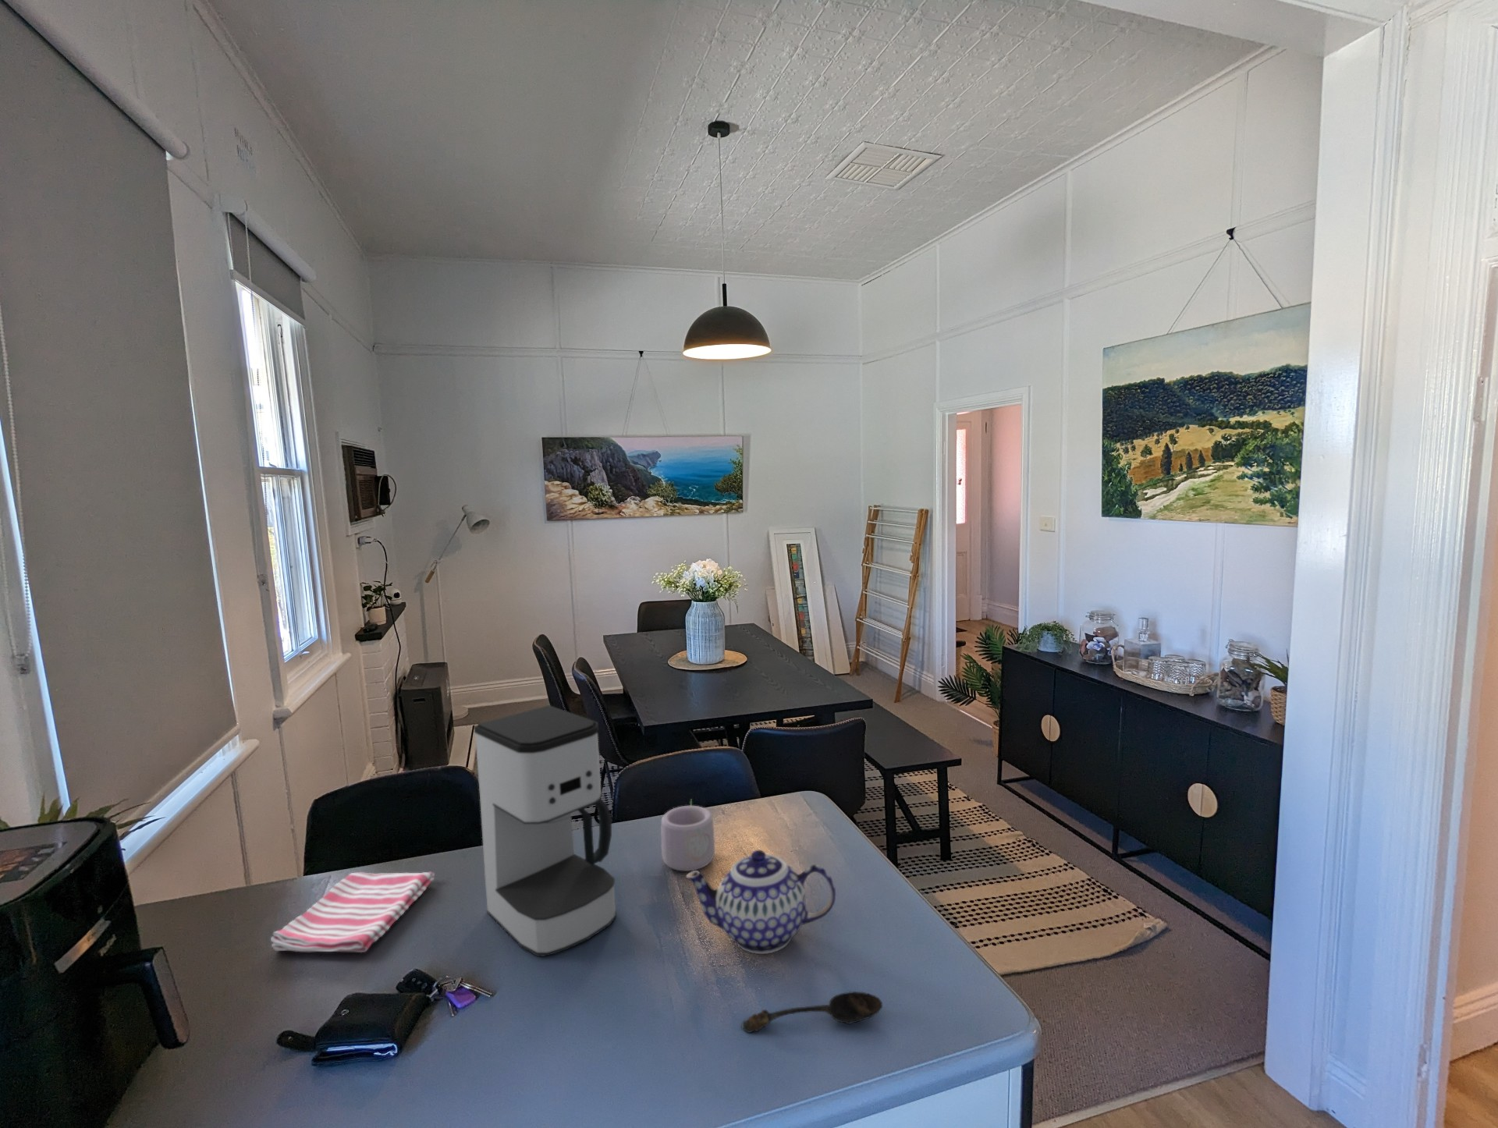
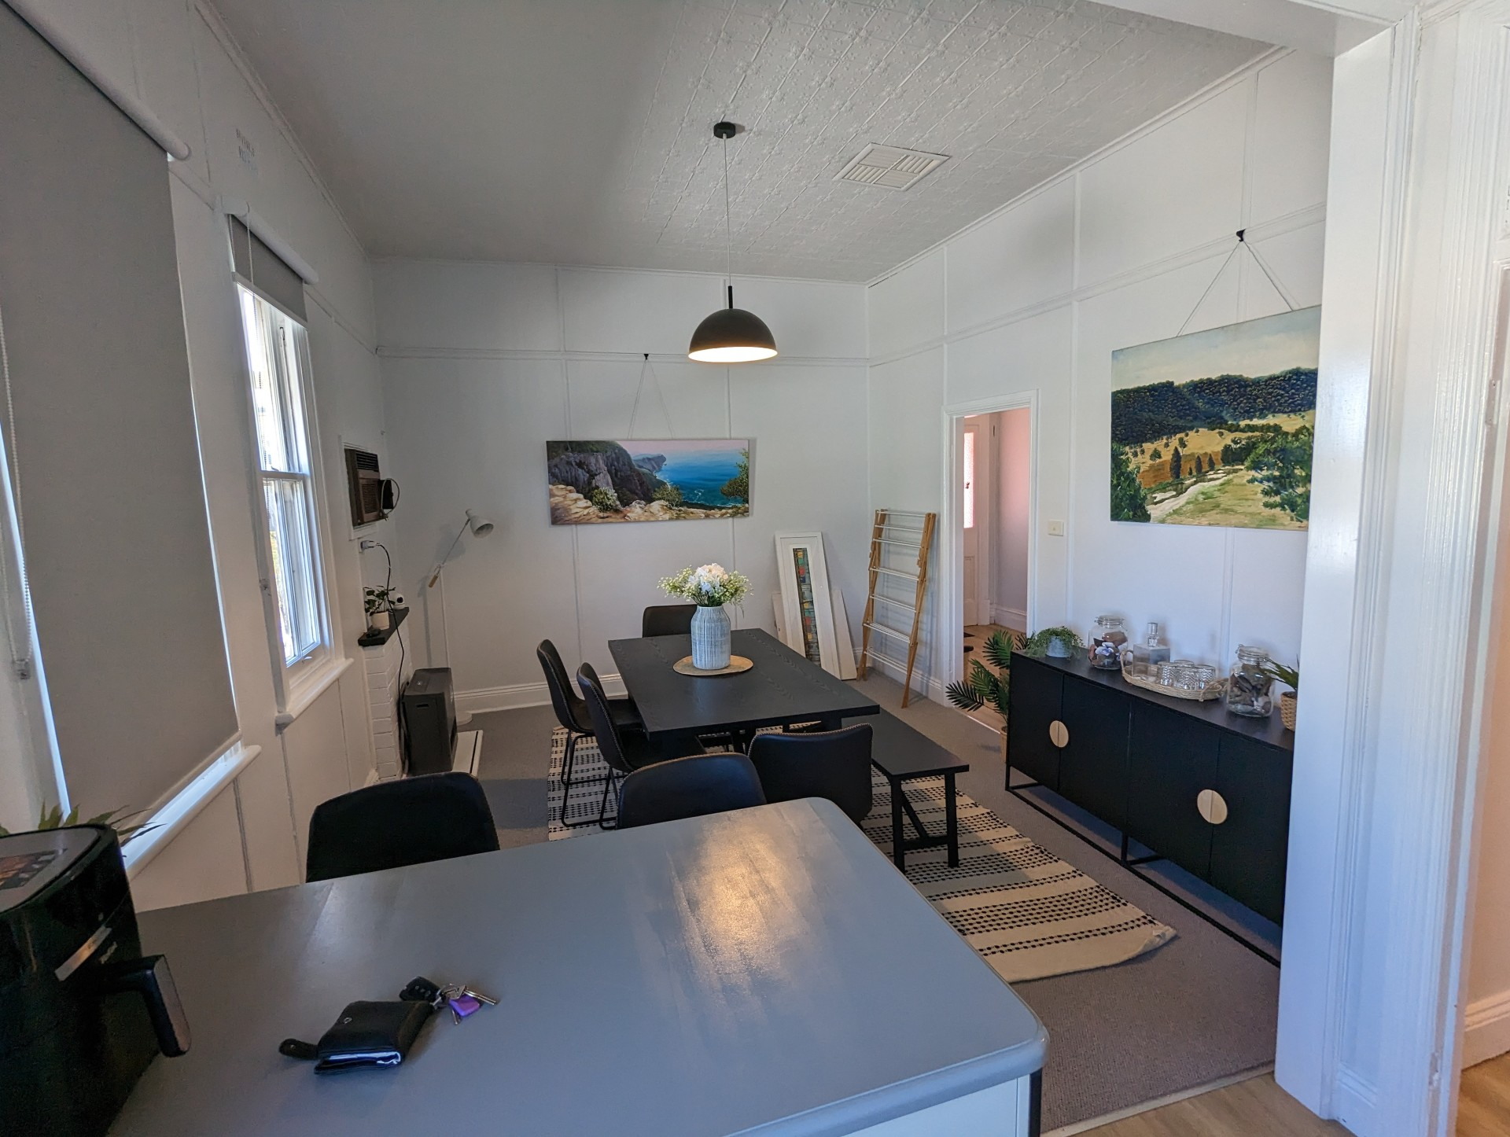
- mug (685, 833)
- teapot (761, 893)
- dish towel (359, 905)
- spoon (812, 1011)
- coffee maker (556, 819)
